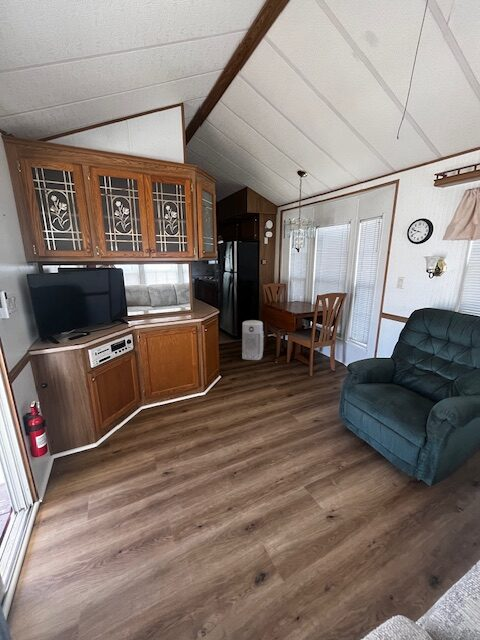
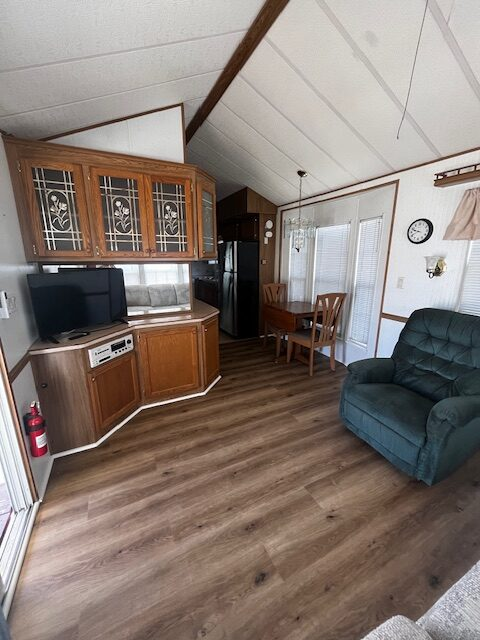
- air purifier (252, 339)
